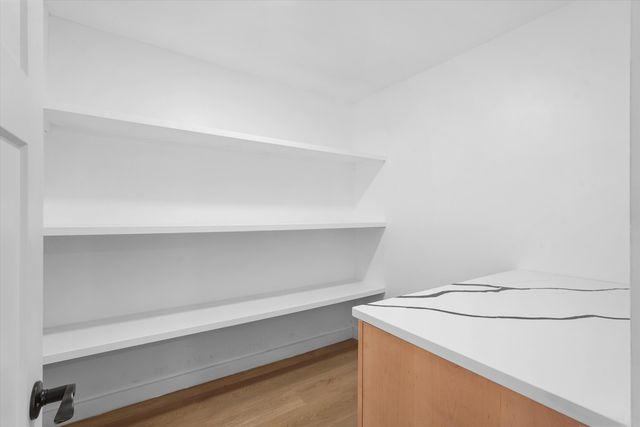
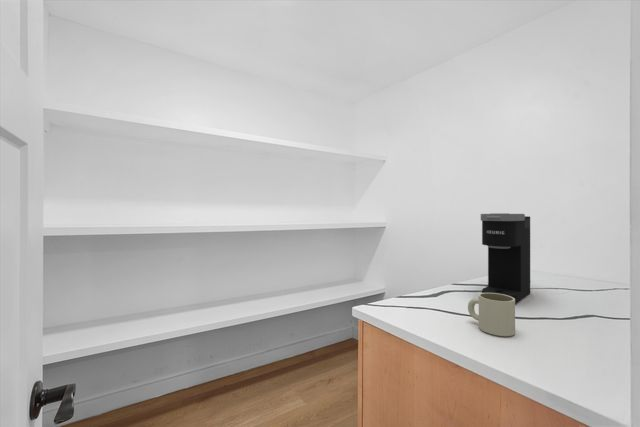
+ mug (489, 311)
+ coffee maker (506, 254)
